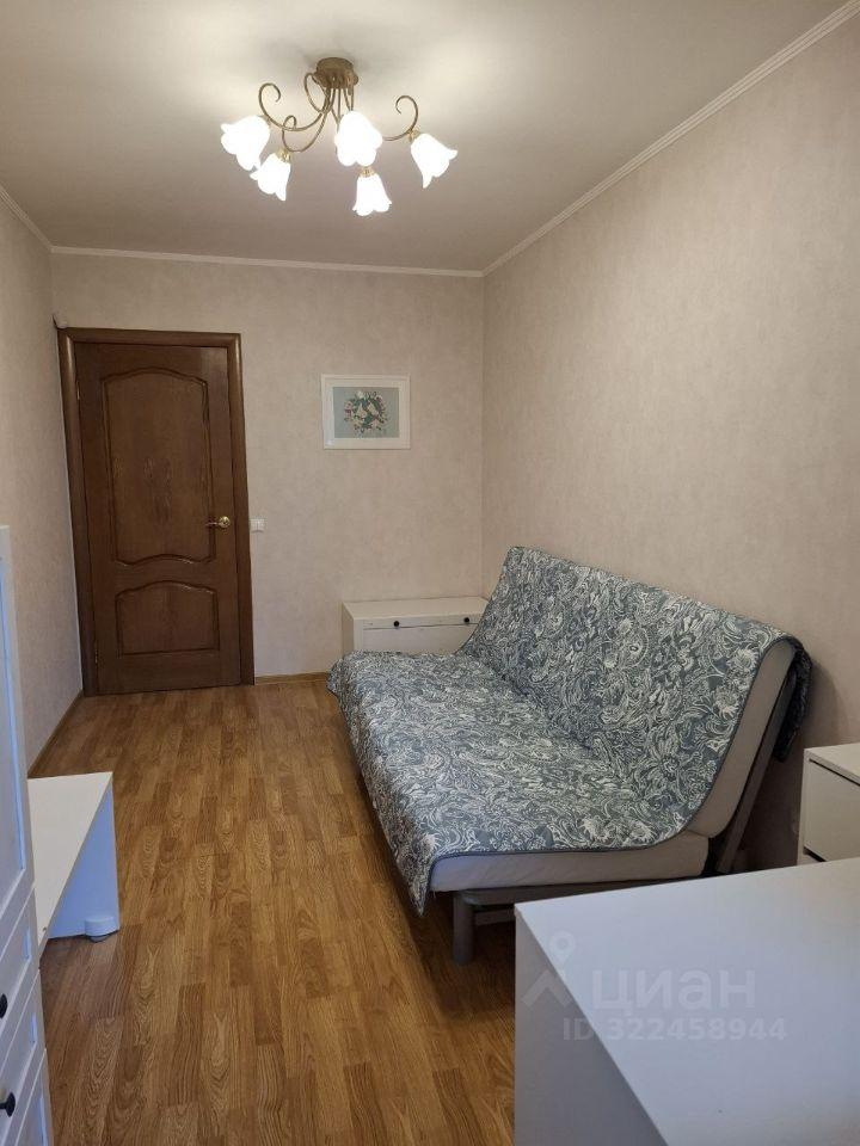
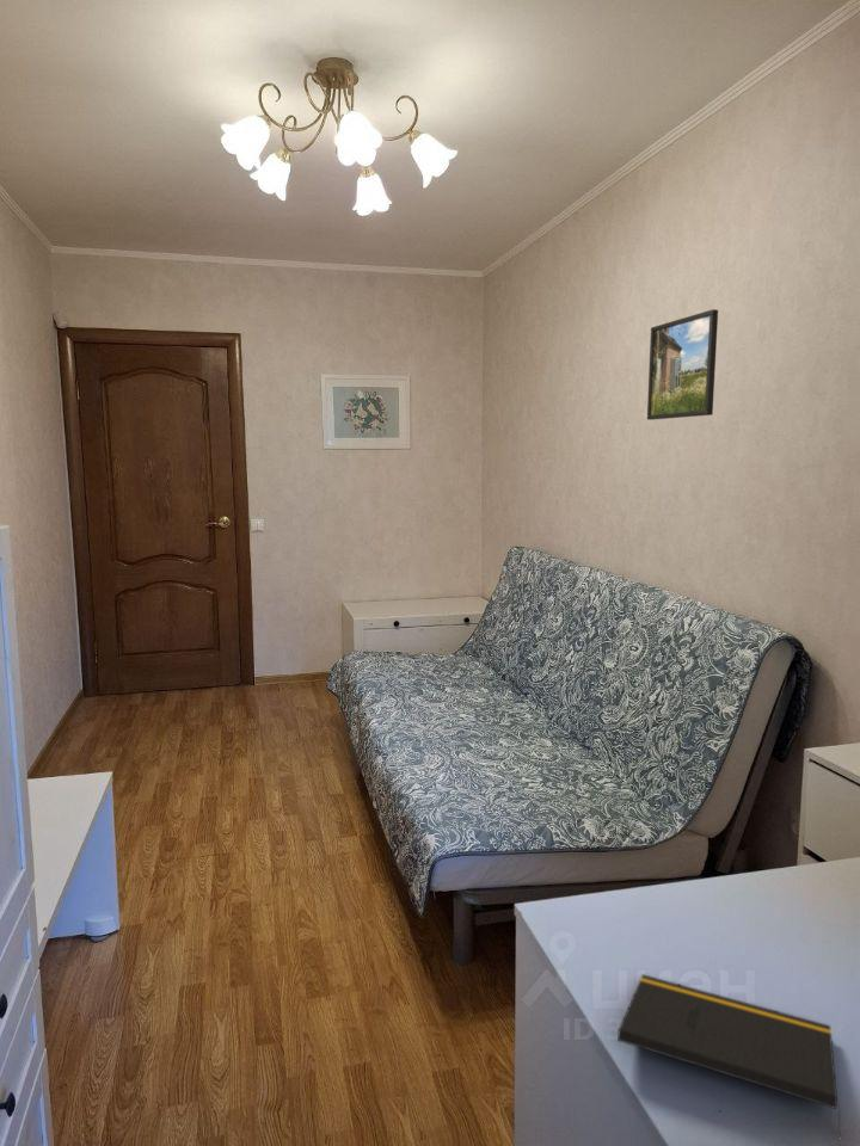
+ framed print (680, 368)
+ notepad (726, 1033)
